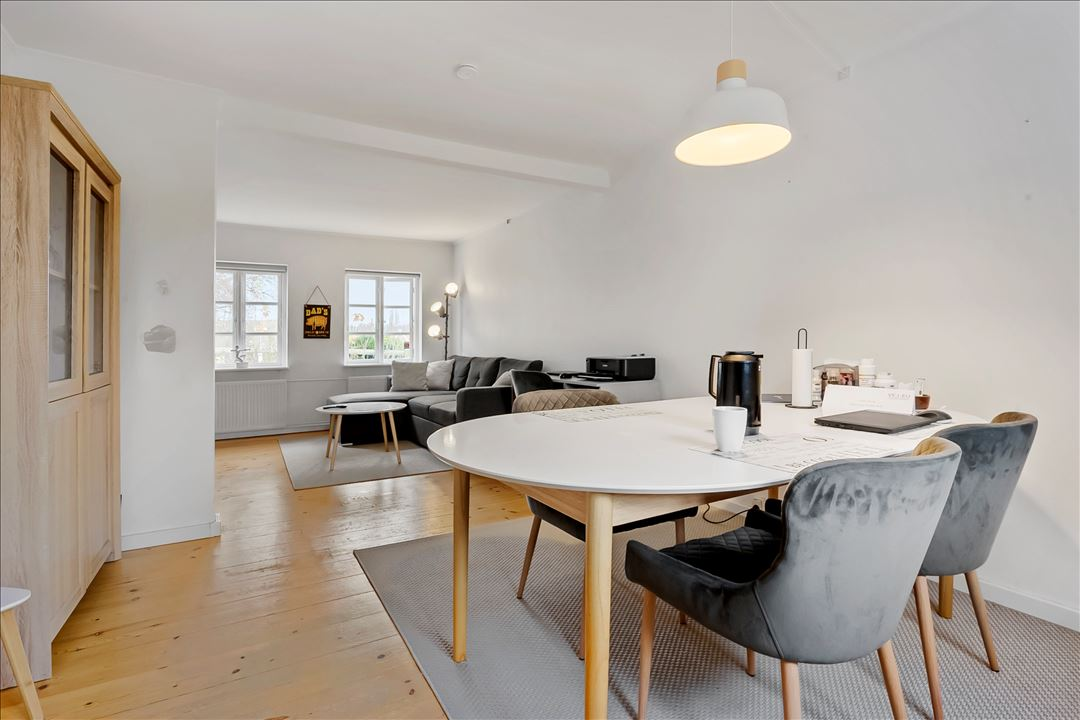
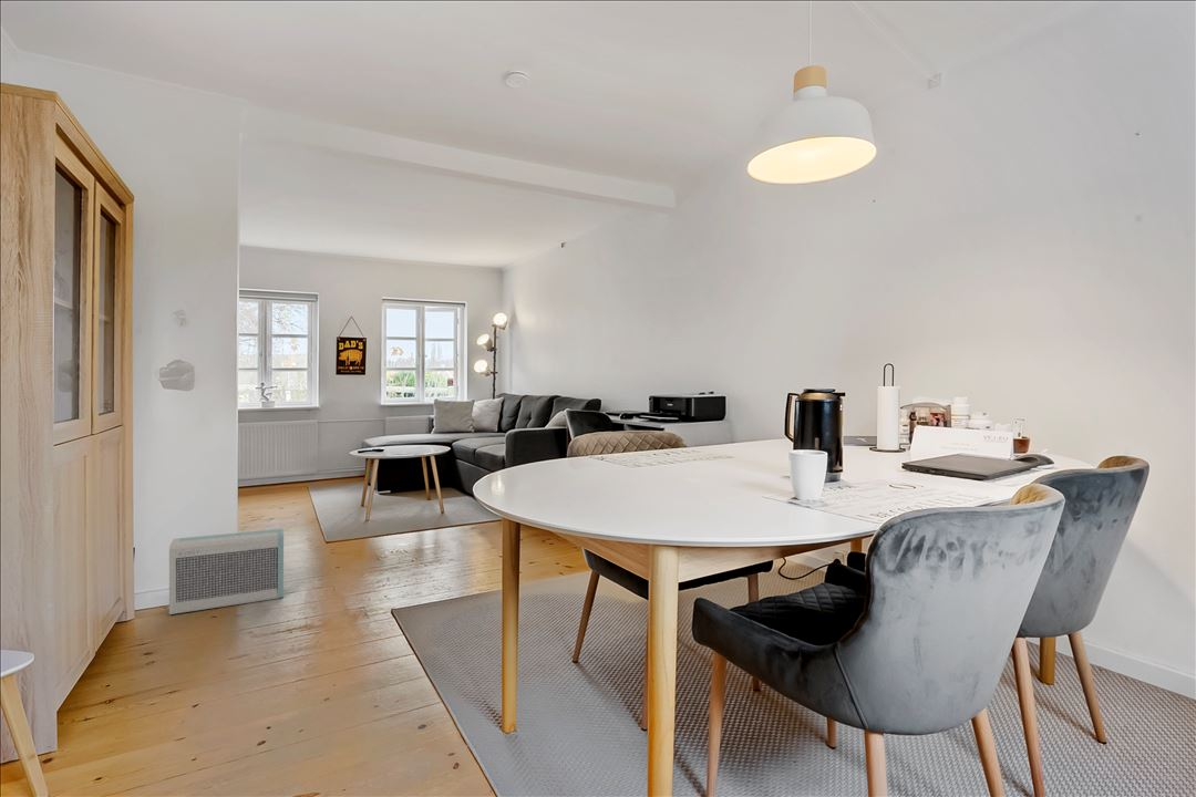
+ air purifier (229, 569)
